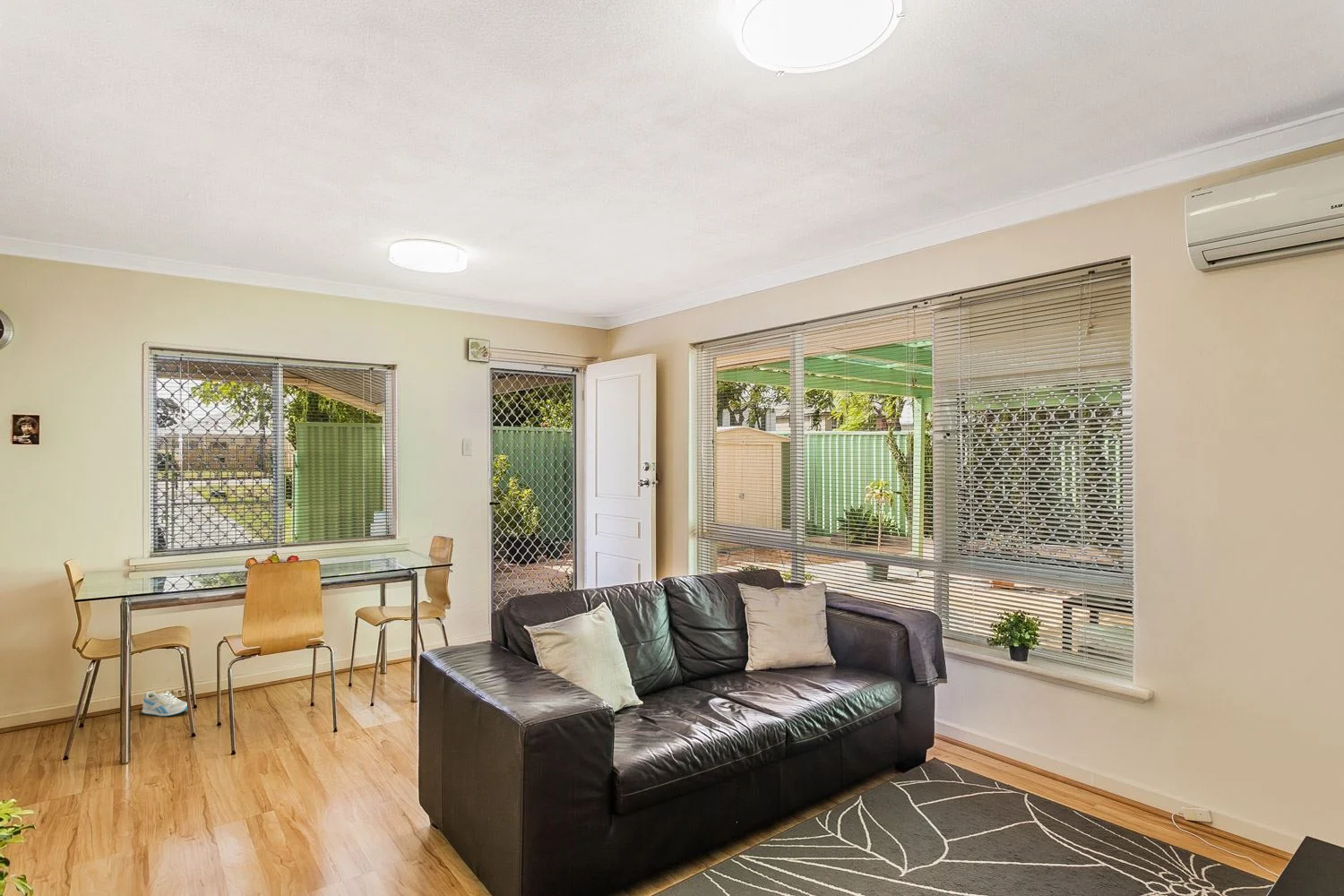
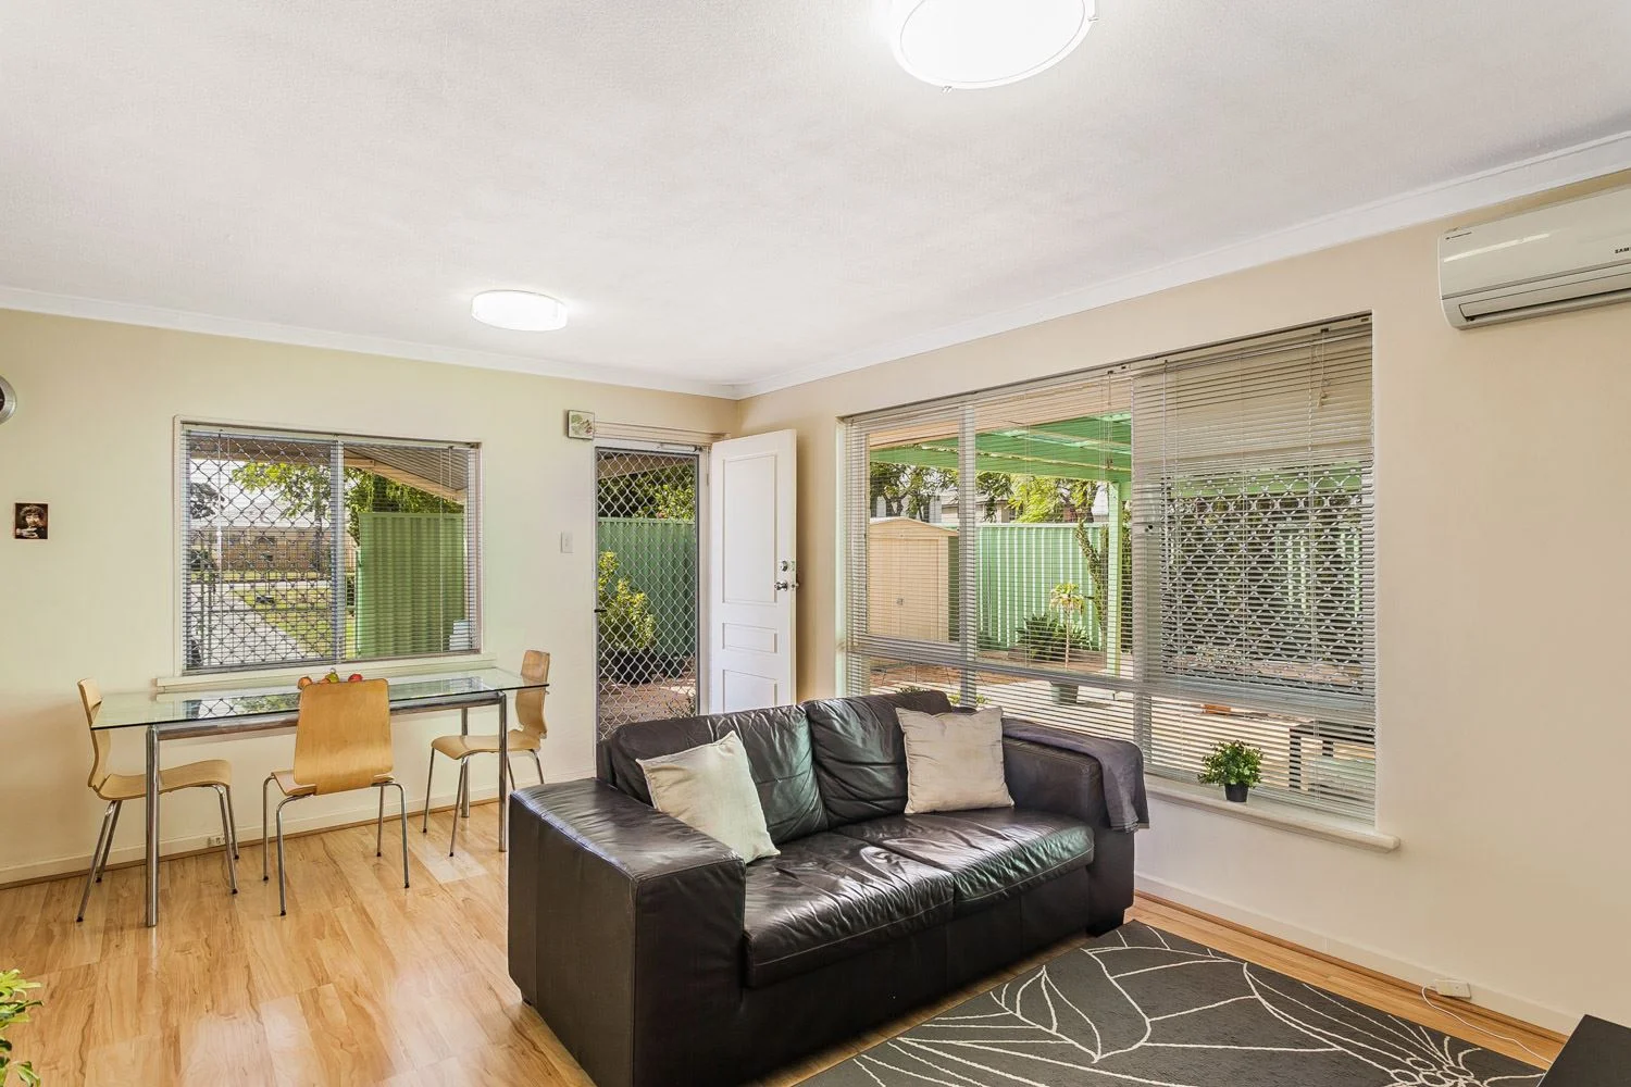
- sneaker (166, 702)
